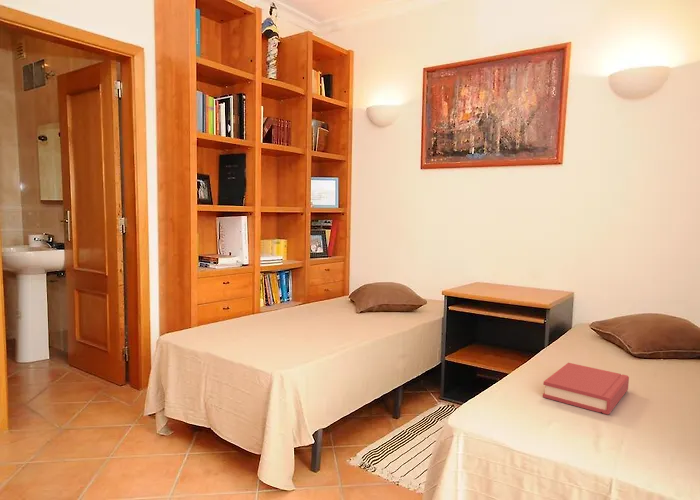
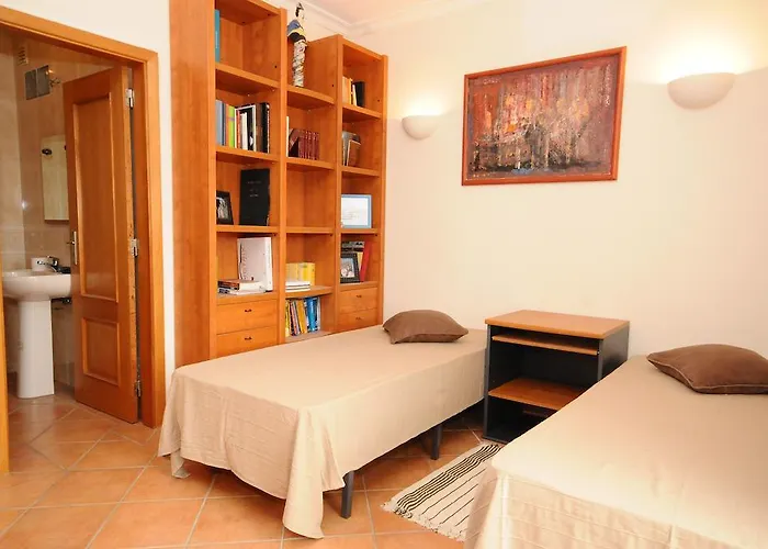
- hardback book (586, 386)
